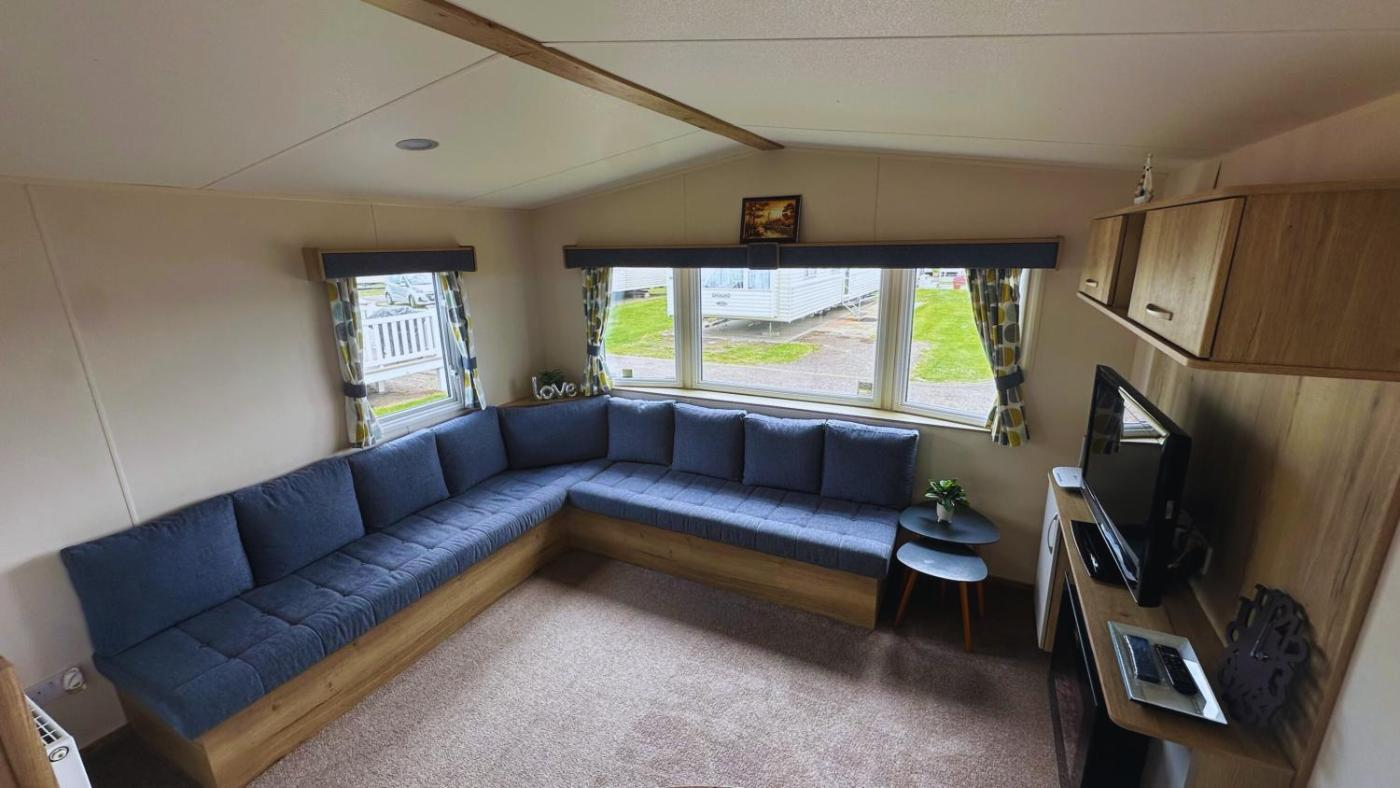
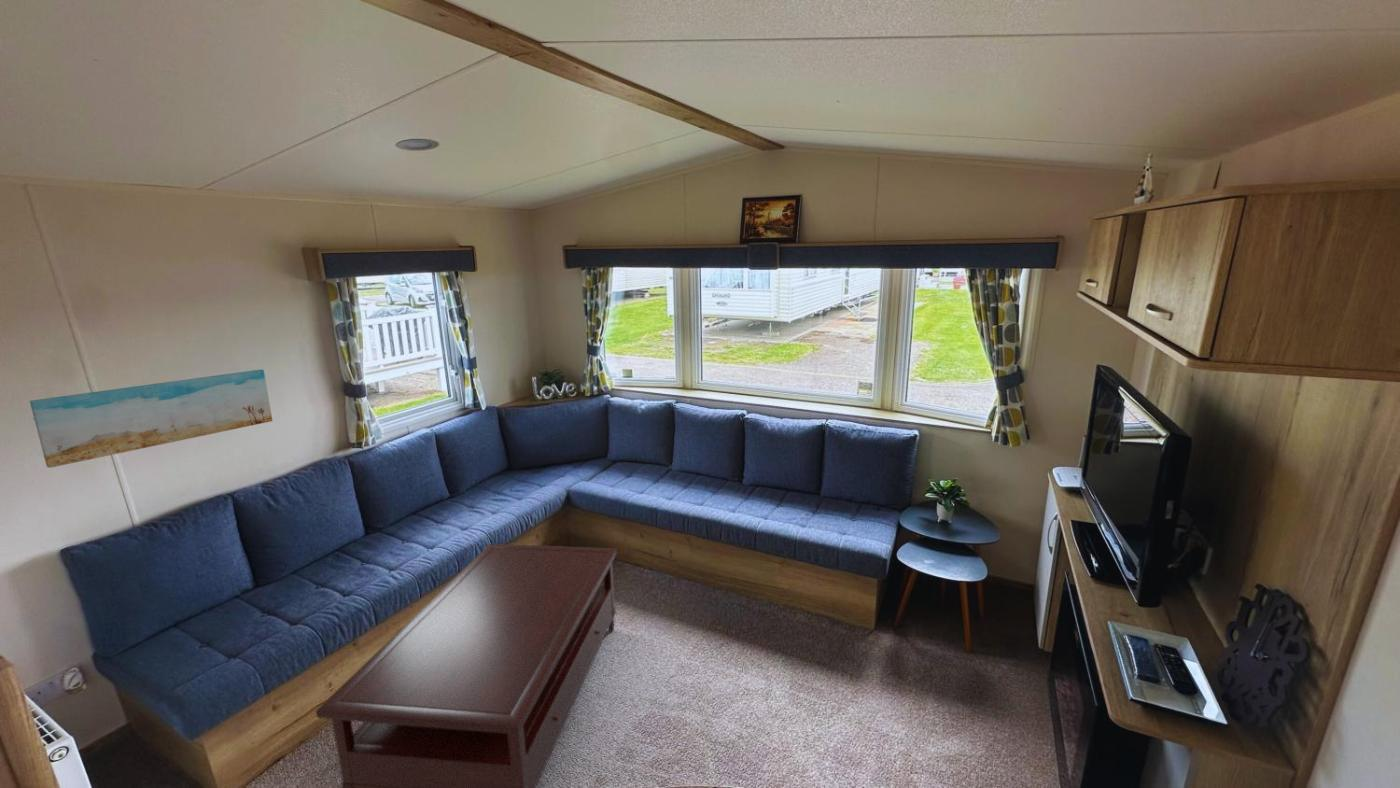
+ coffee table (504, 659)
+ wall art (167, 412)
